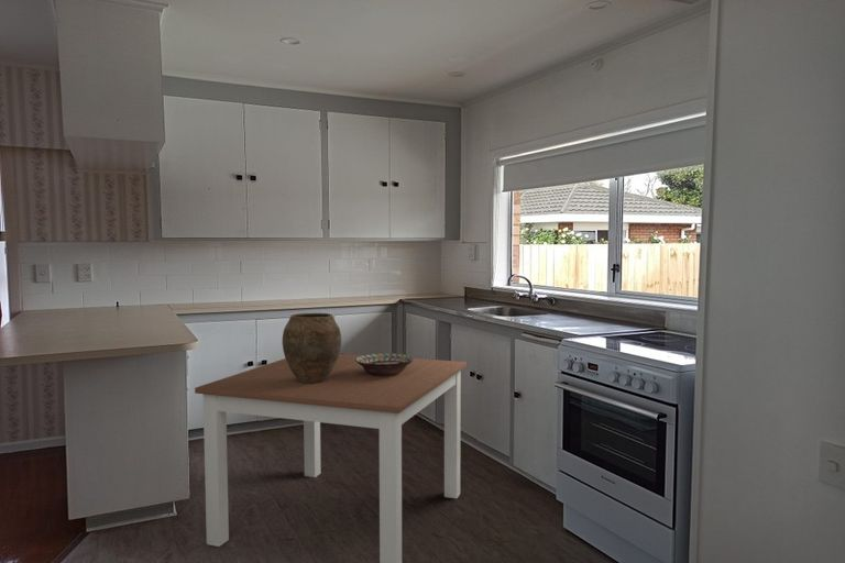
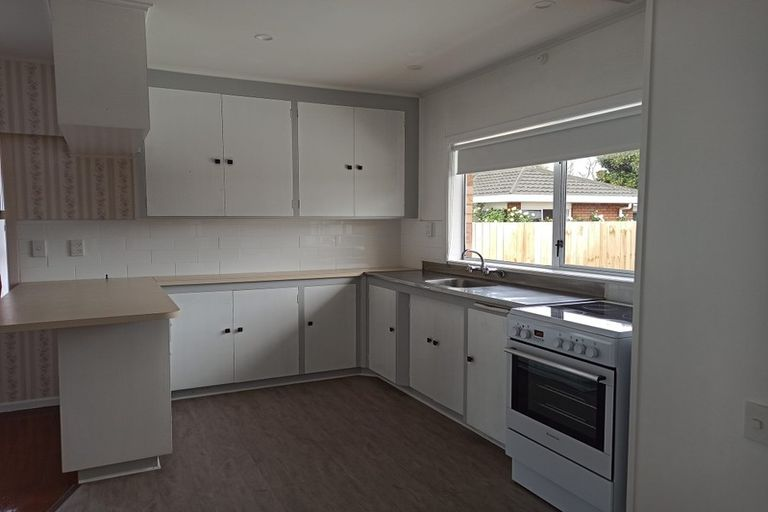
- decorative bowl (384, 365)
- dining table (345, 424)
- vase (311, 346)
